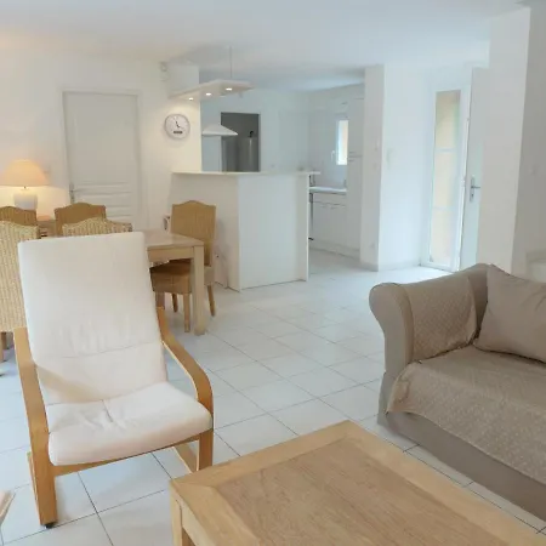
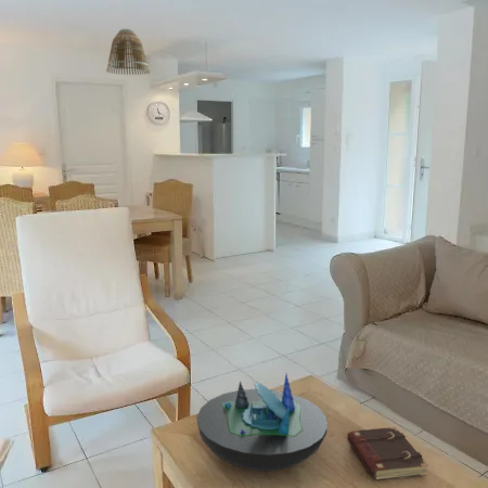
+ lamp shade (128, 51)
+ book (385, 451)
+ decorative bowl (261, 419)
